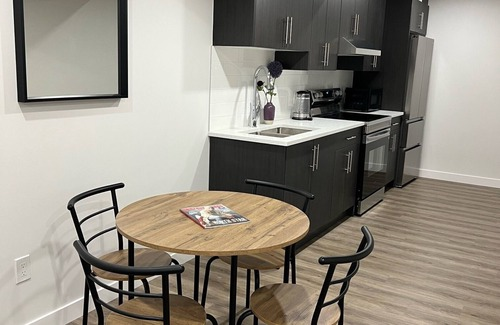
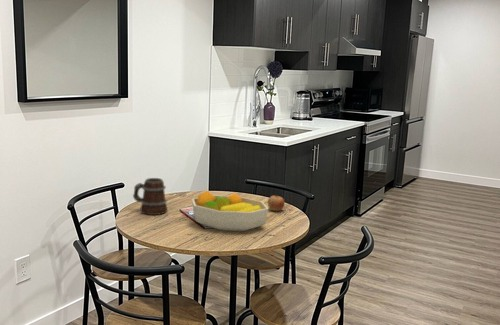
+ apple (275, 202)
+ mug (149, 195)
+ fruit bowl (229, 209)
